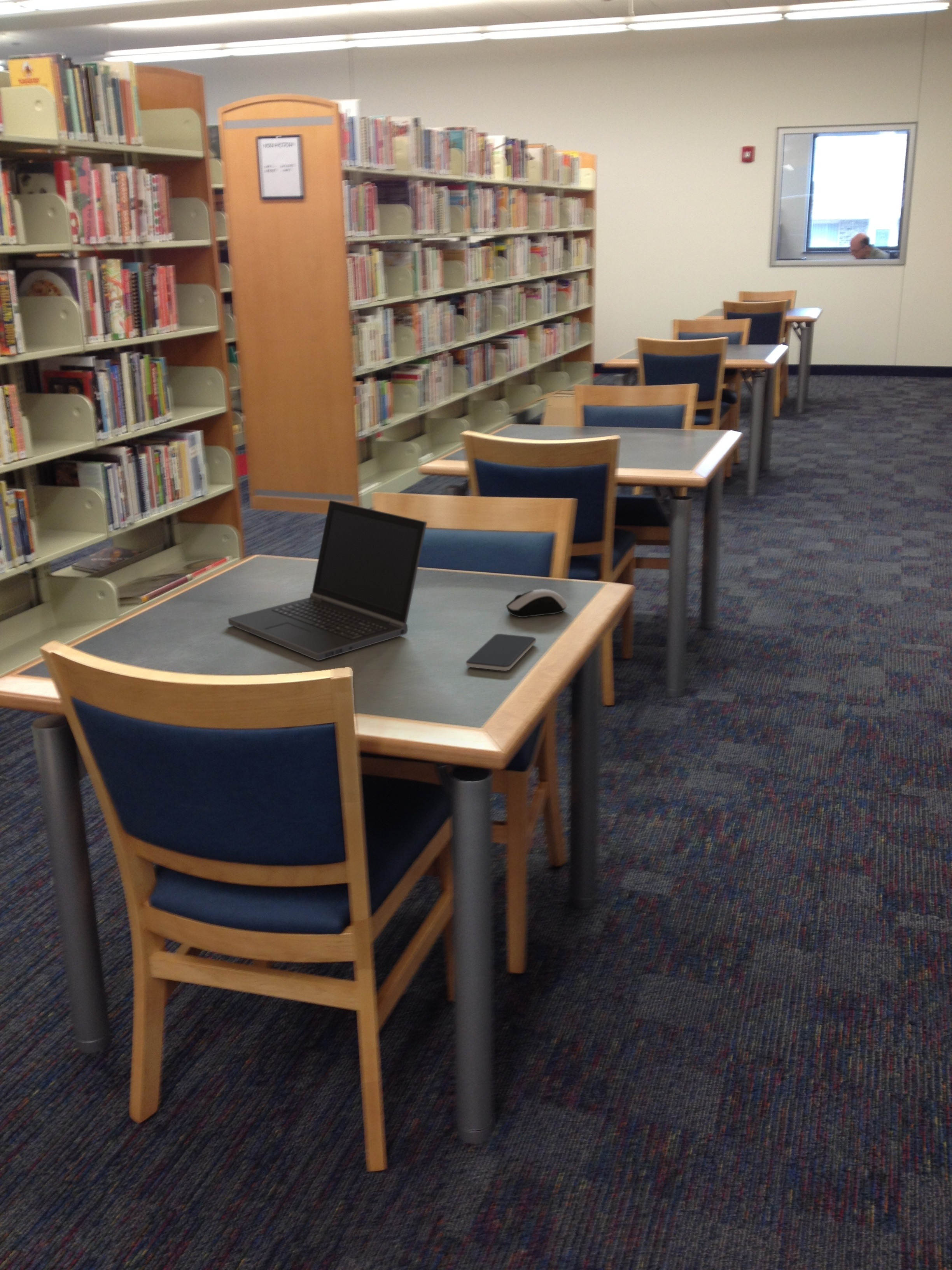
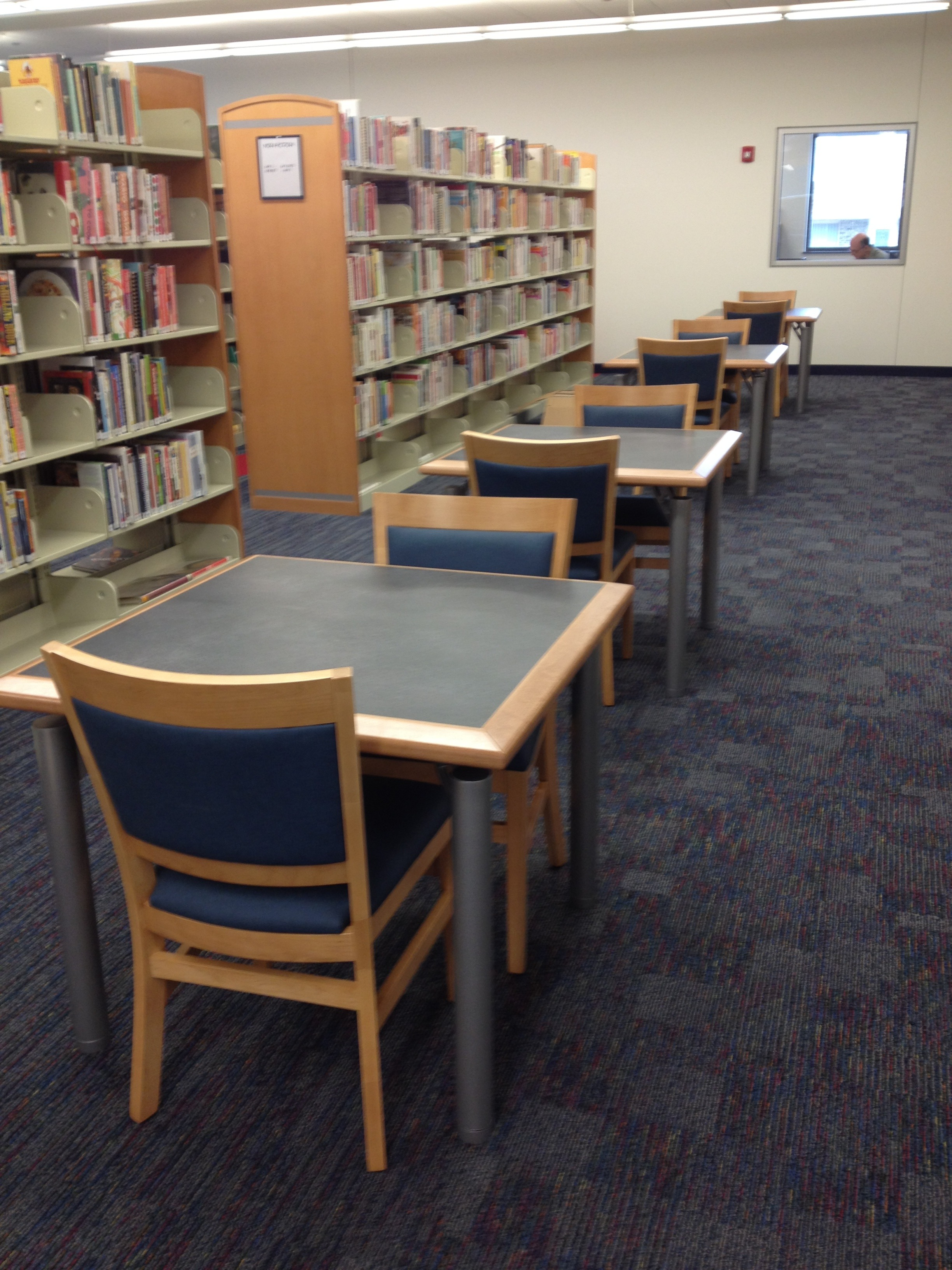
- laptop computer (325, 574)
- smartphone (502, 651)
- computer mouse (537, 601)
